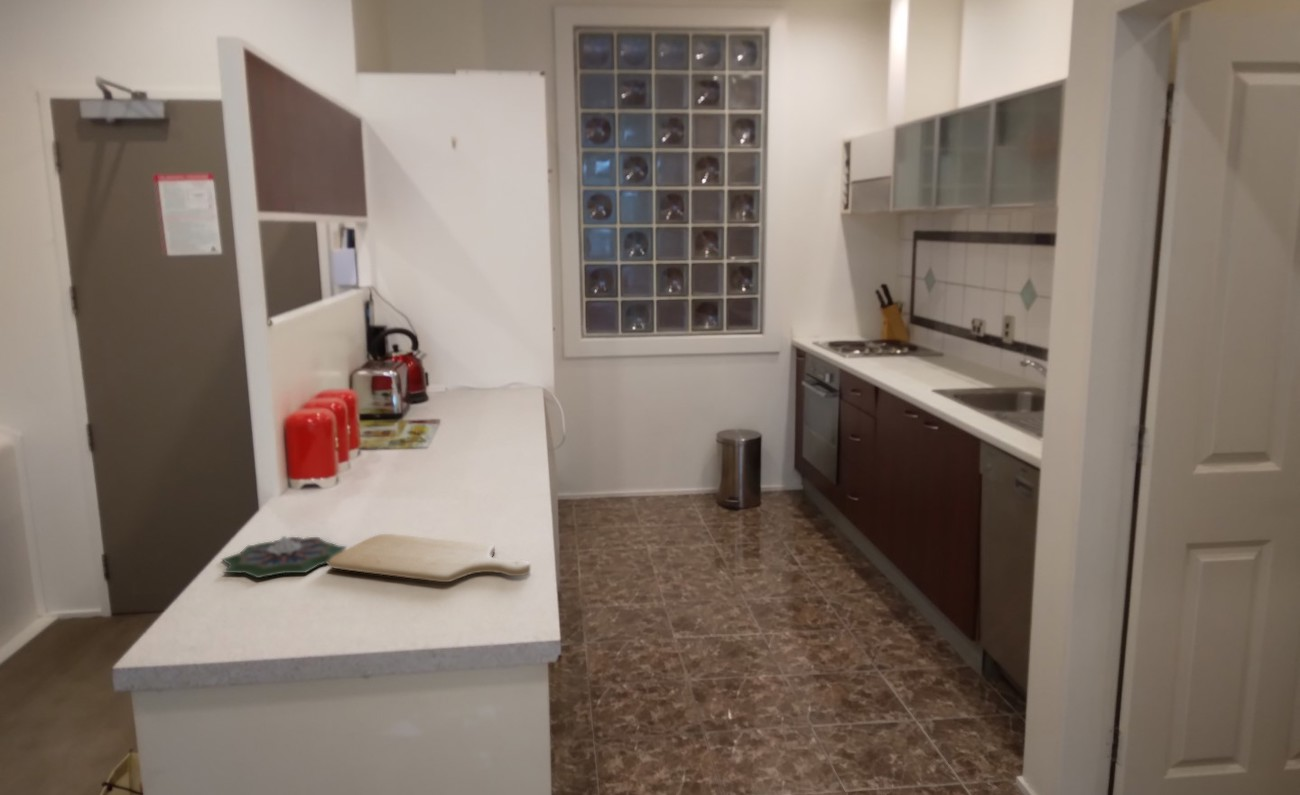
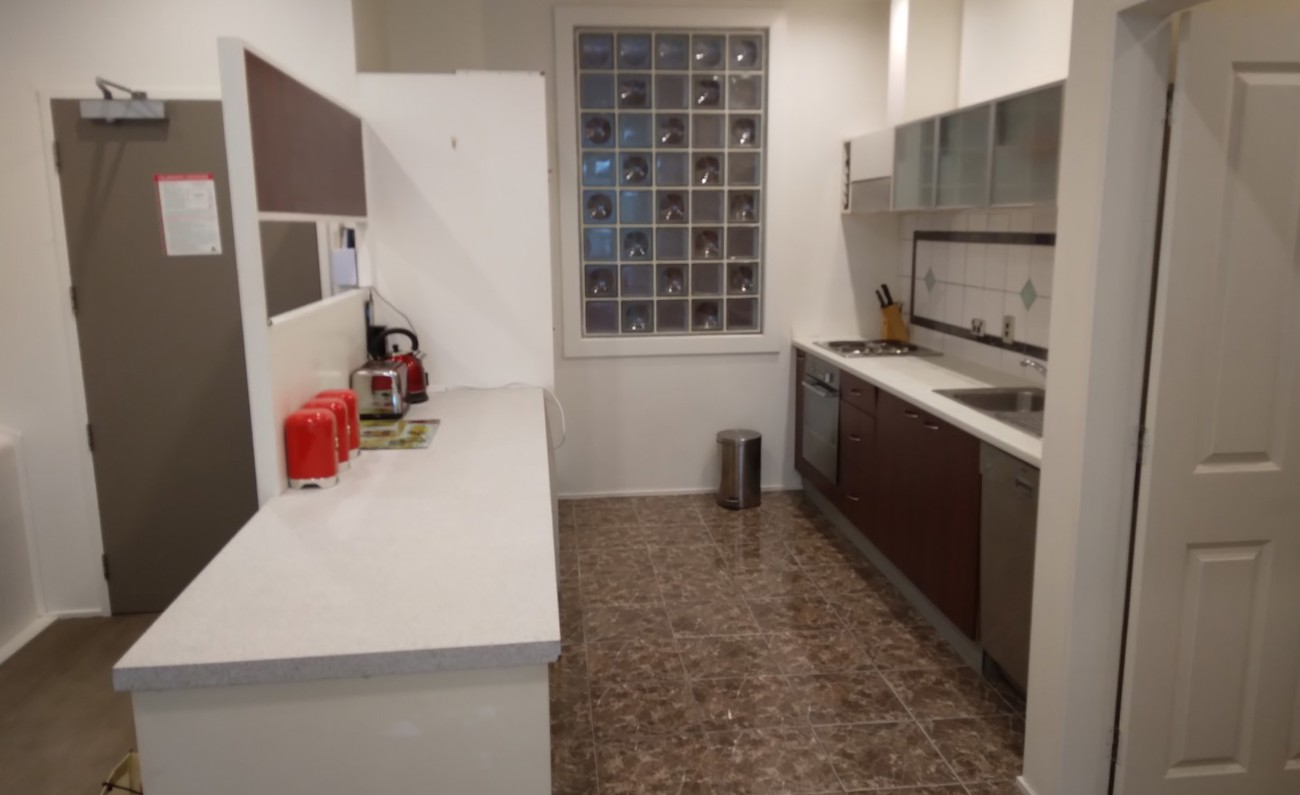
- chopping board (438, 558)
- flower (283, 546)
